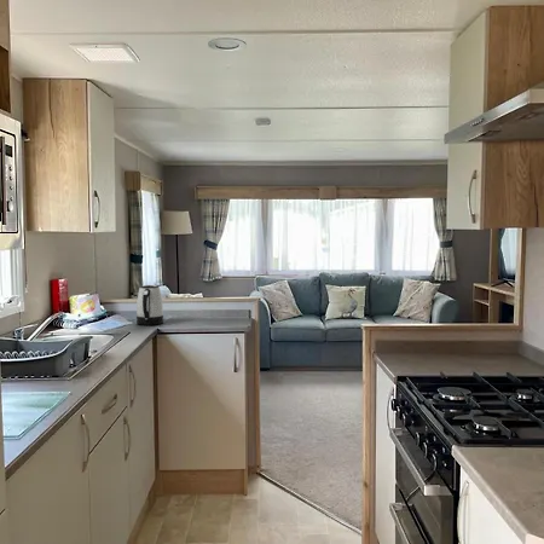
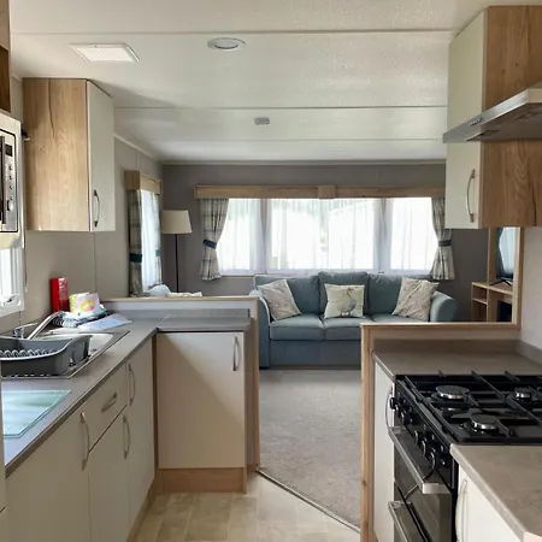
- kettle (149, 303)
